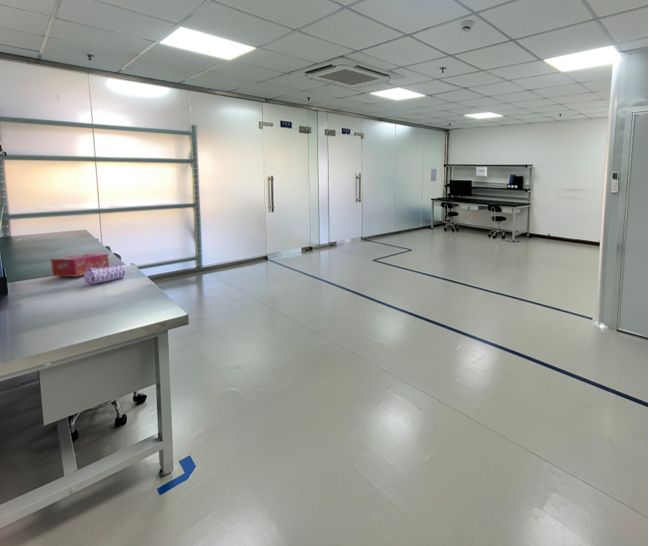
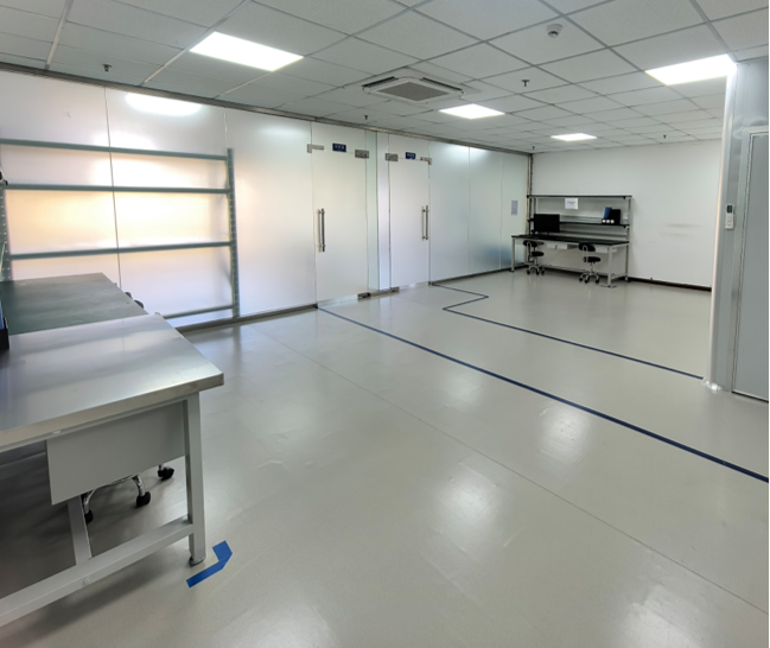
- tissue box (81, 264)
- pencil case (104, 273)
